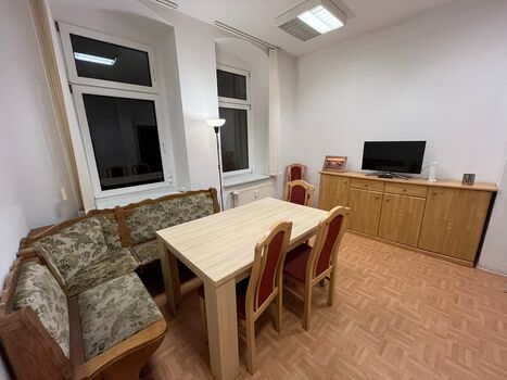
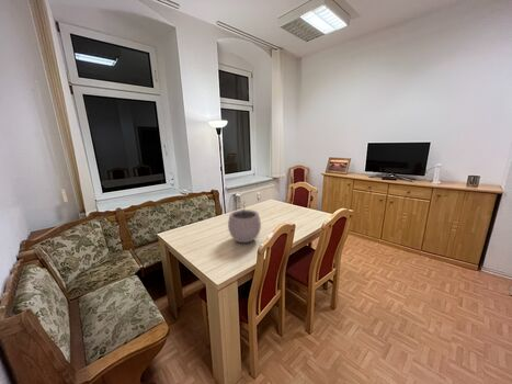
+ plant pot (243, 221)
